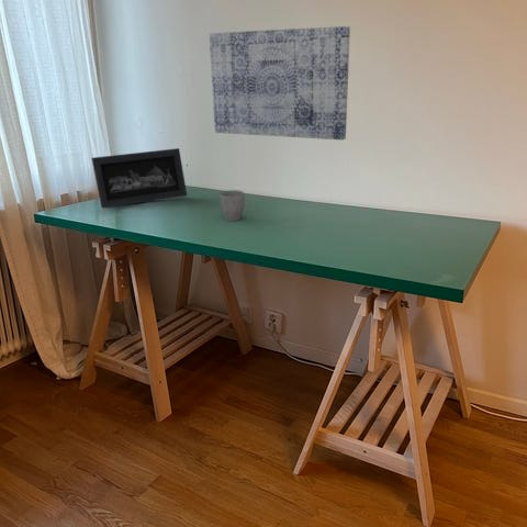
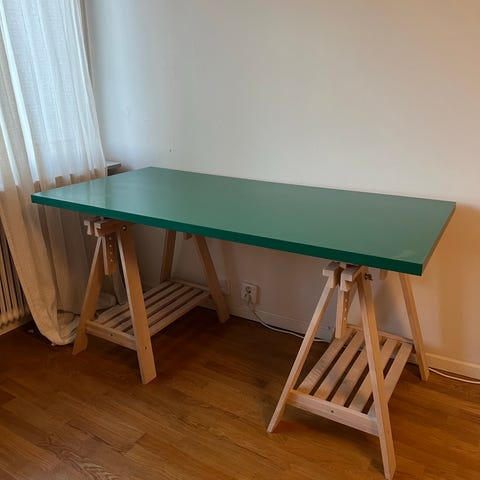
- mug (234, 204)
- picture frame (139, 177)
- wall art (276, 85)
